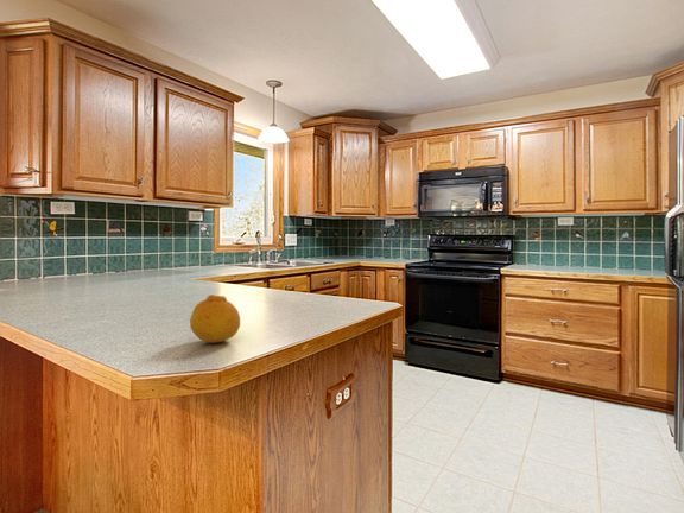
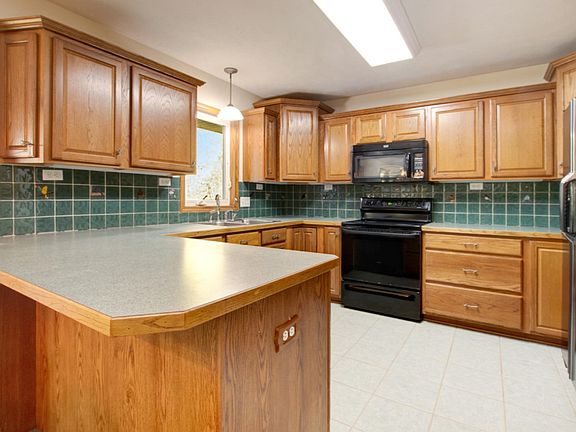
- fruit (215, 317)
